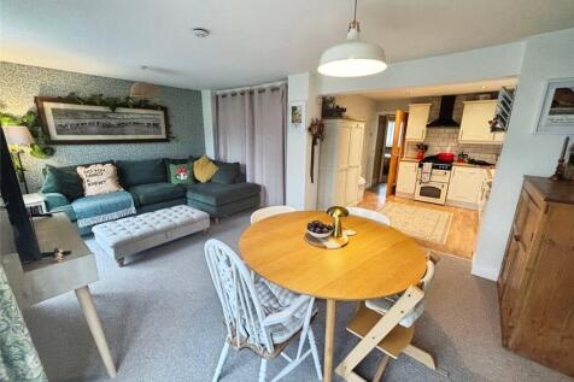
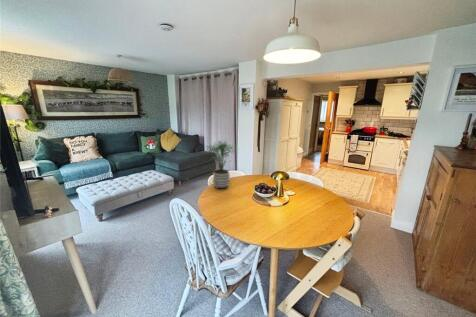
+ potted plant (219, 163)
